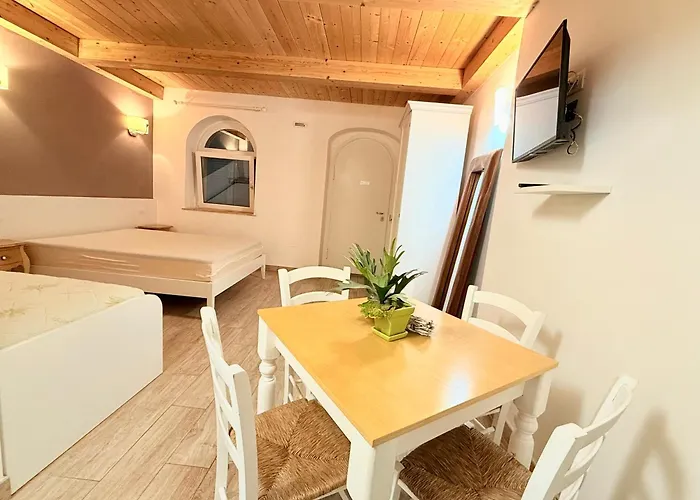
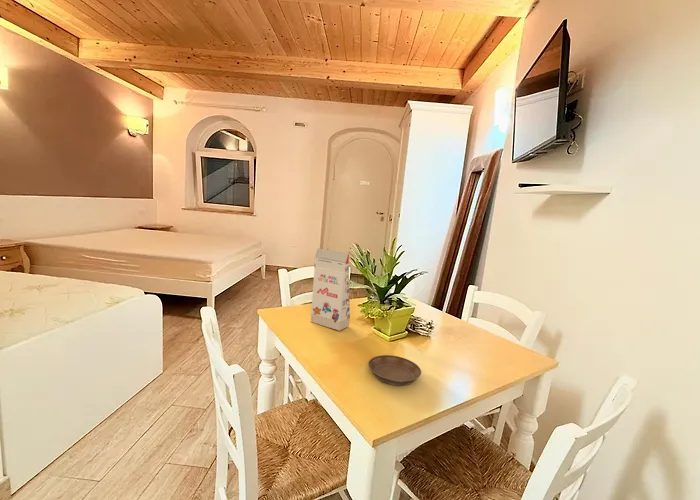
+ gift box (332, 287)
+ saucer (394, 371)
